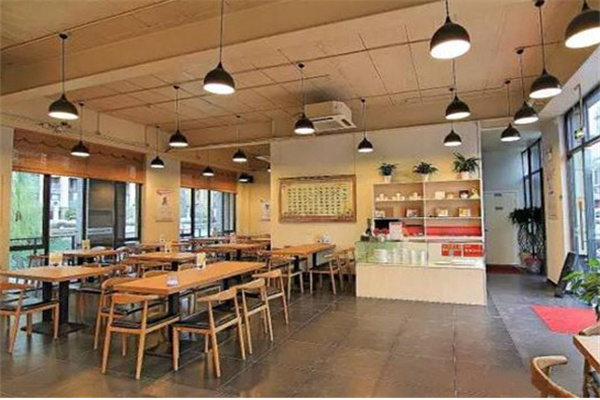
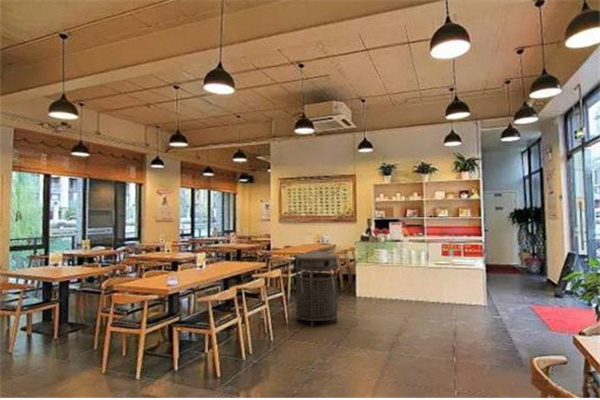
+ trash can (315, 285)
